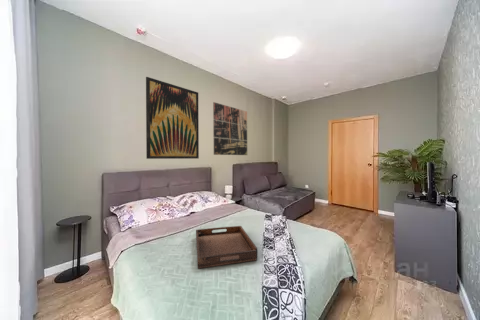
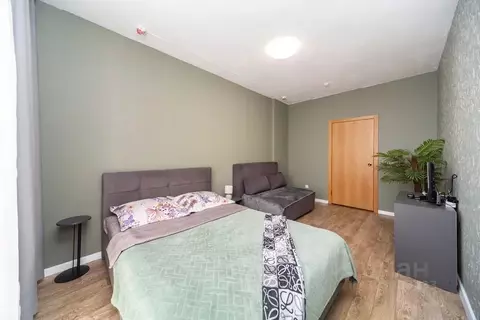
- serving tray (223, 242)
- wall art (231, 131)
- wall art (175, 122)
